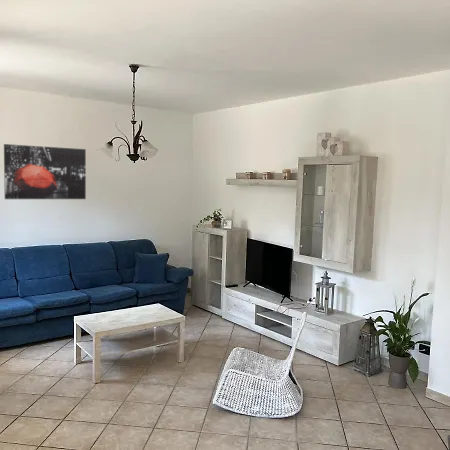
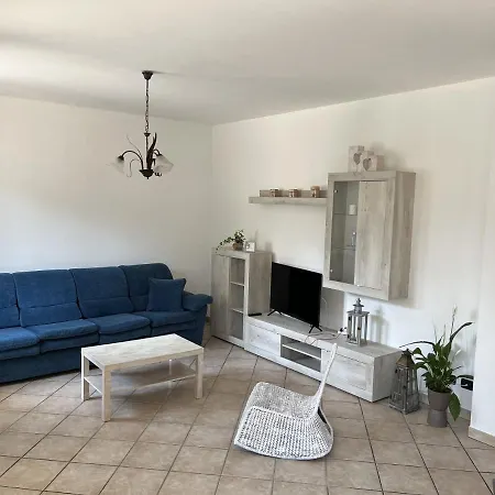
- wall art (46, 173)
